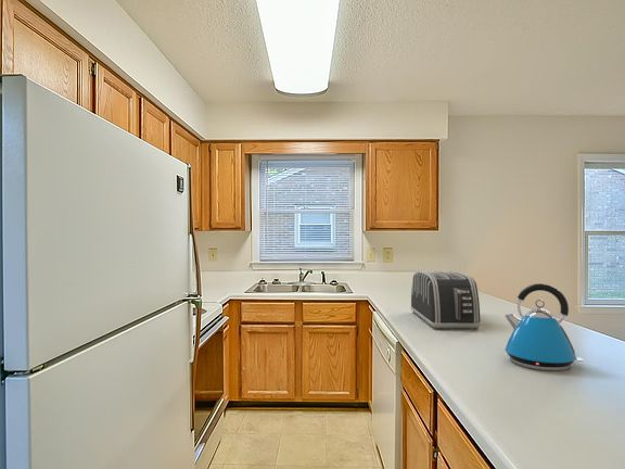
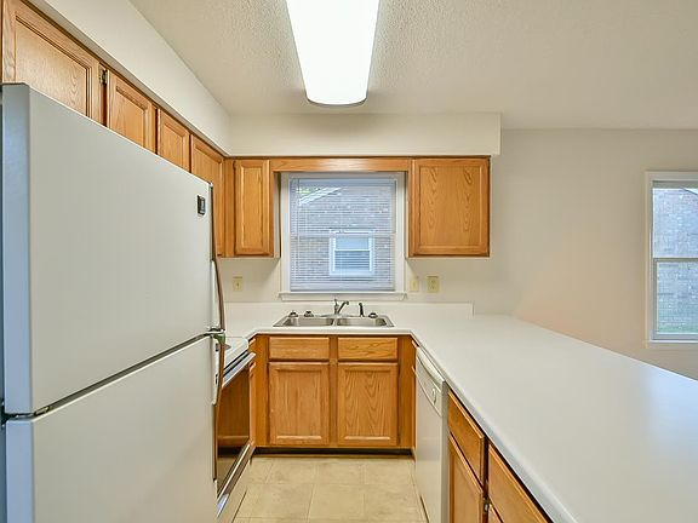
- toaster (443, 296)
- kettle (541, 322)
